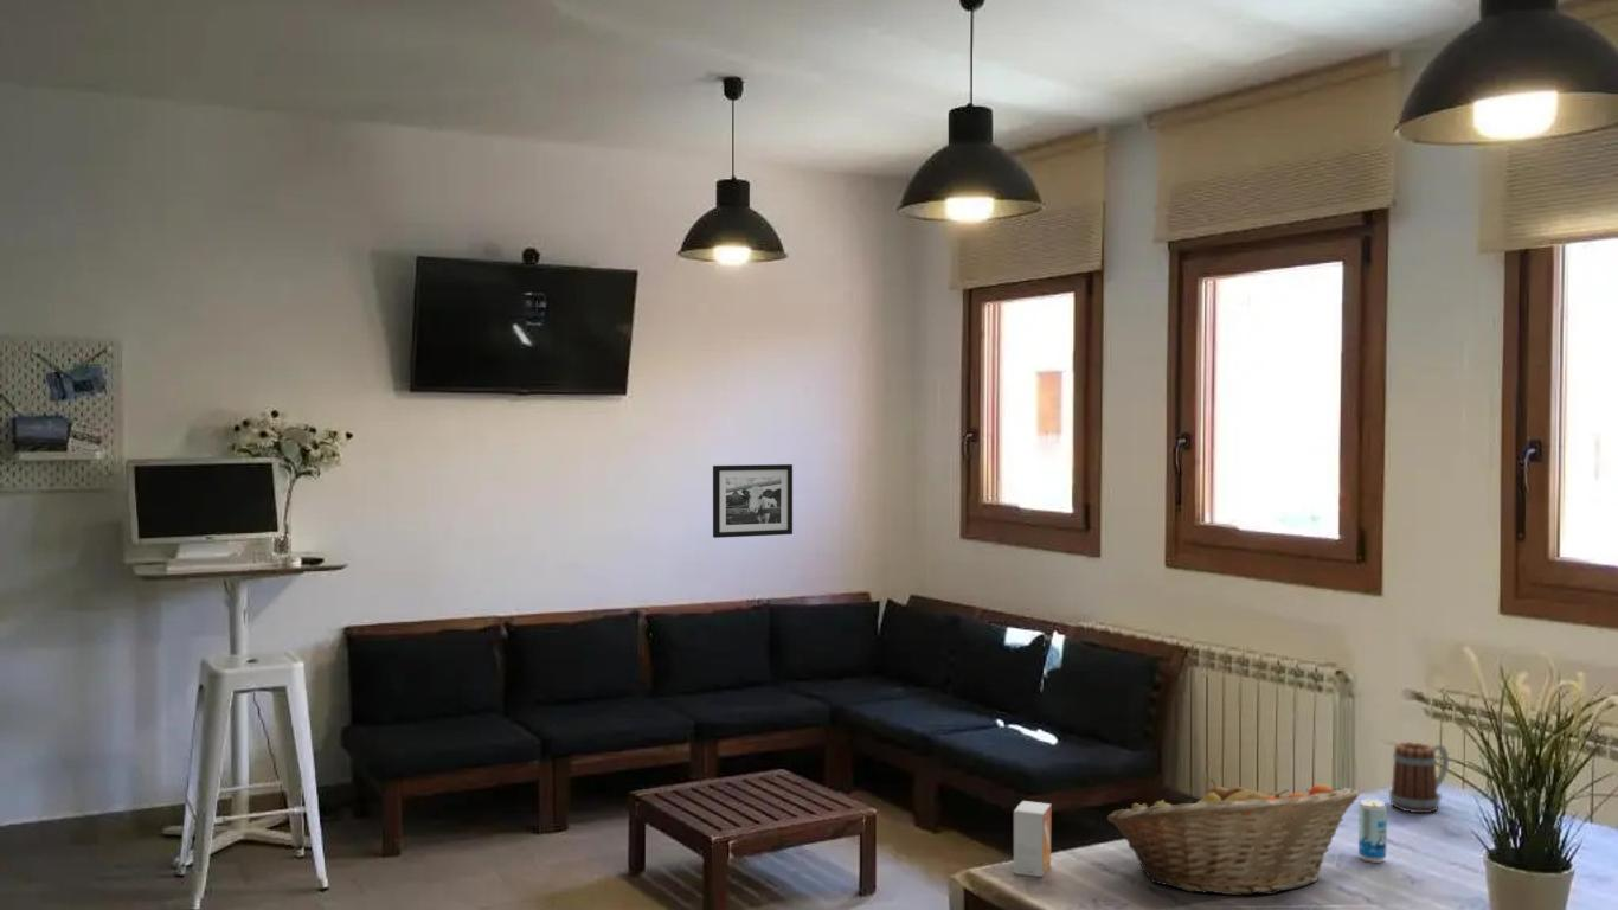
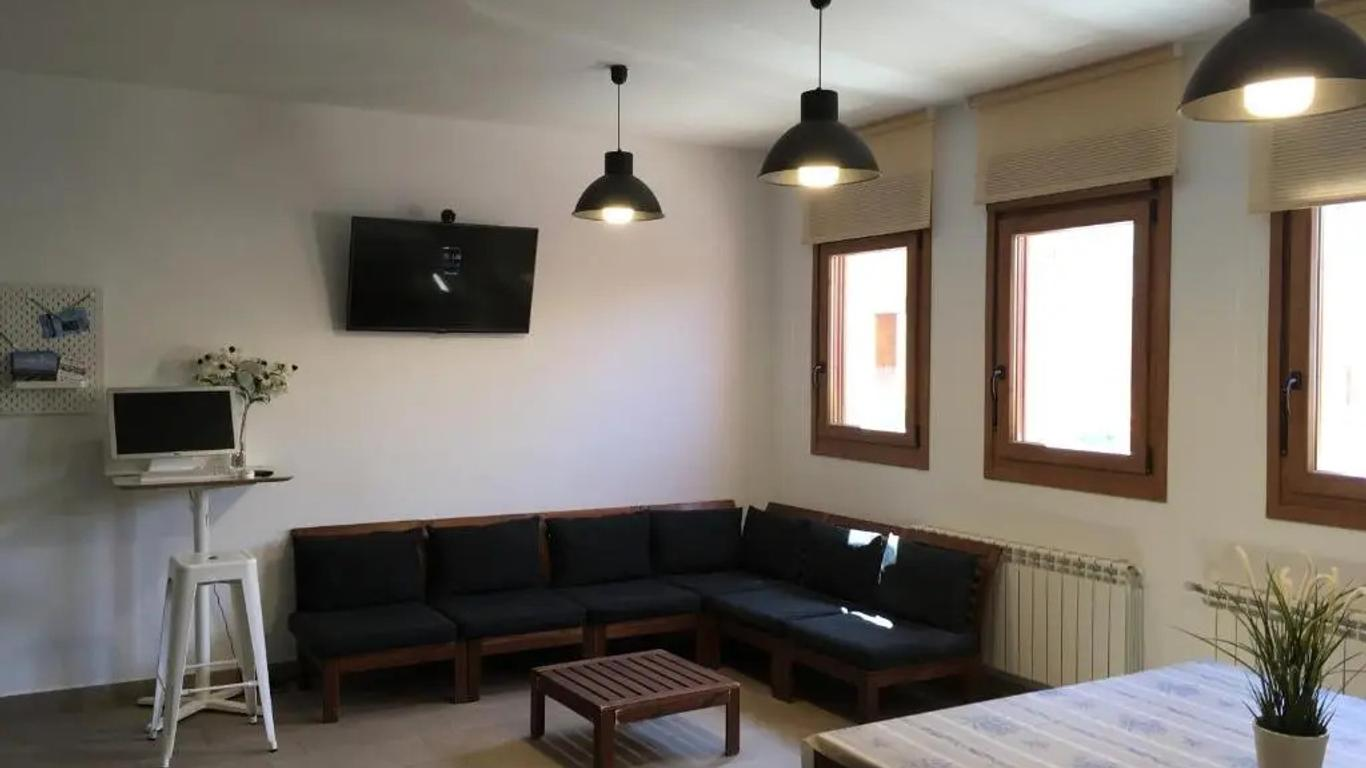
- small box (1032, 838)
- picture frame (752, 500)
- beverage can (1372, 831)
- mug (1421, 775)
- fruit basket (1232, 825)
